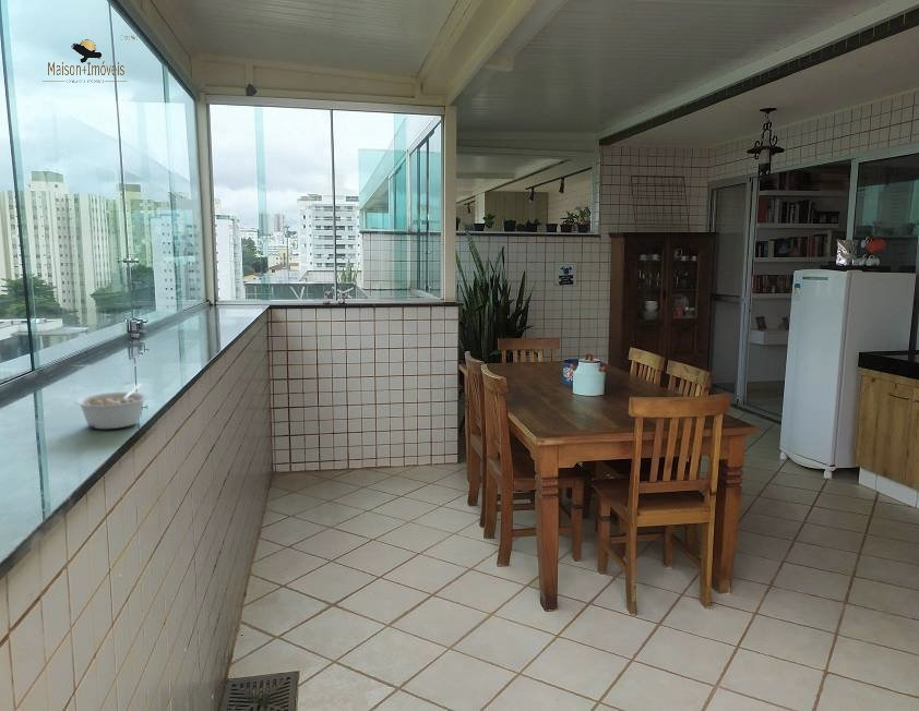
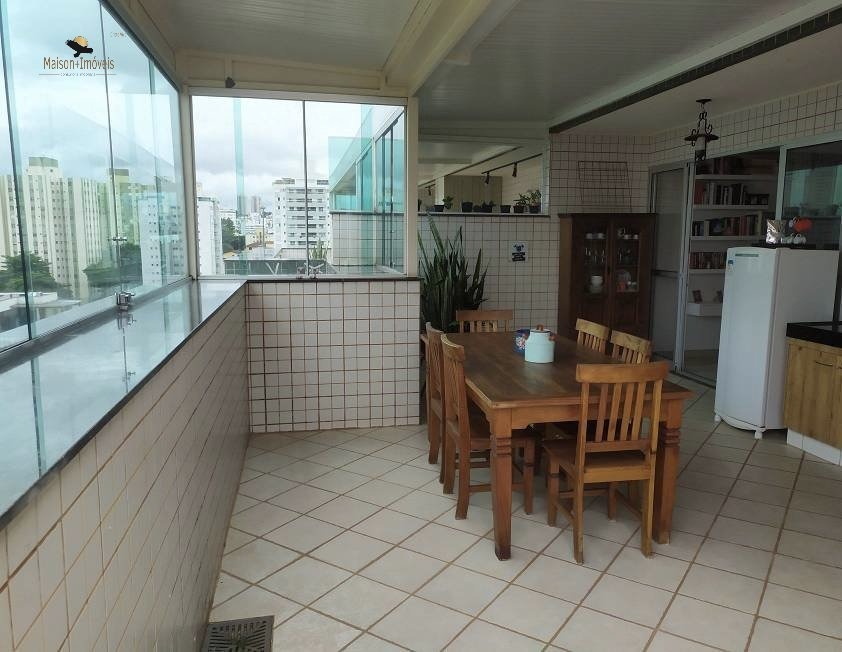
- legume (112, 407)
